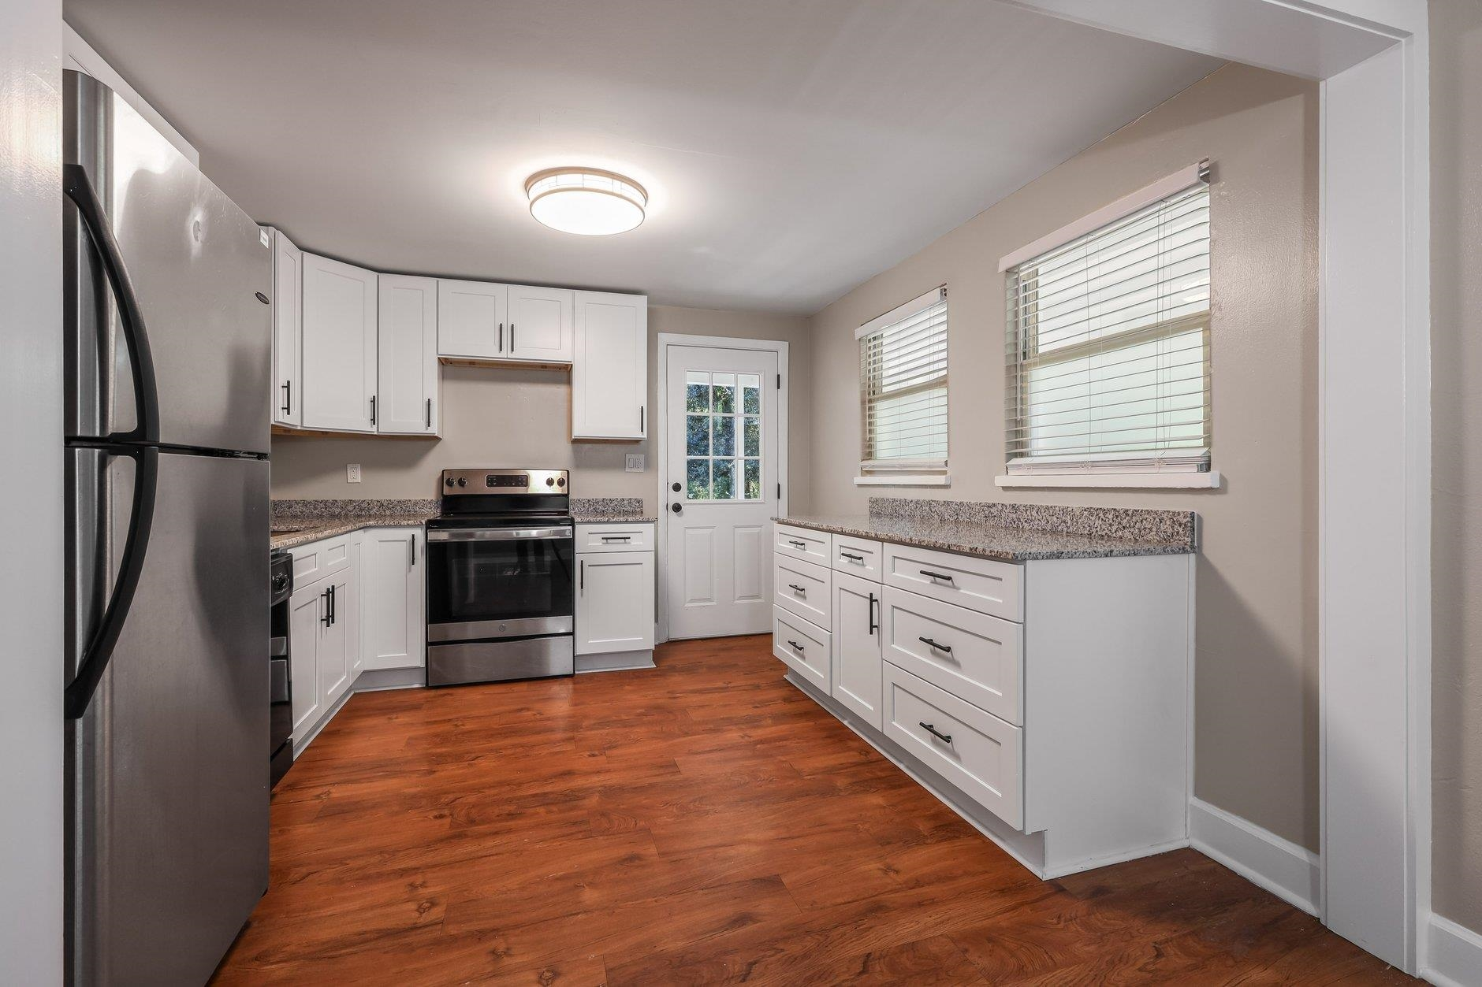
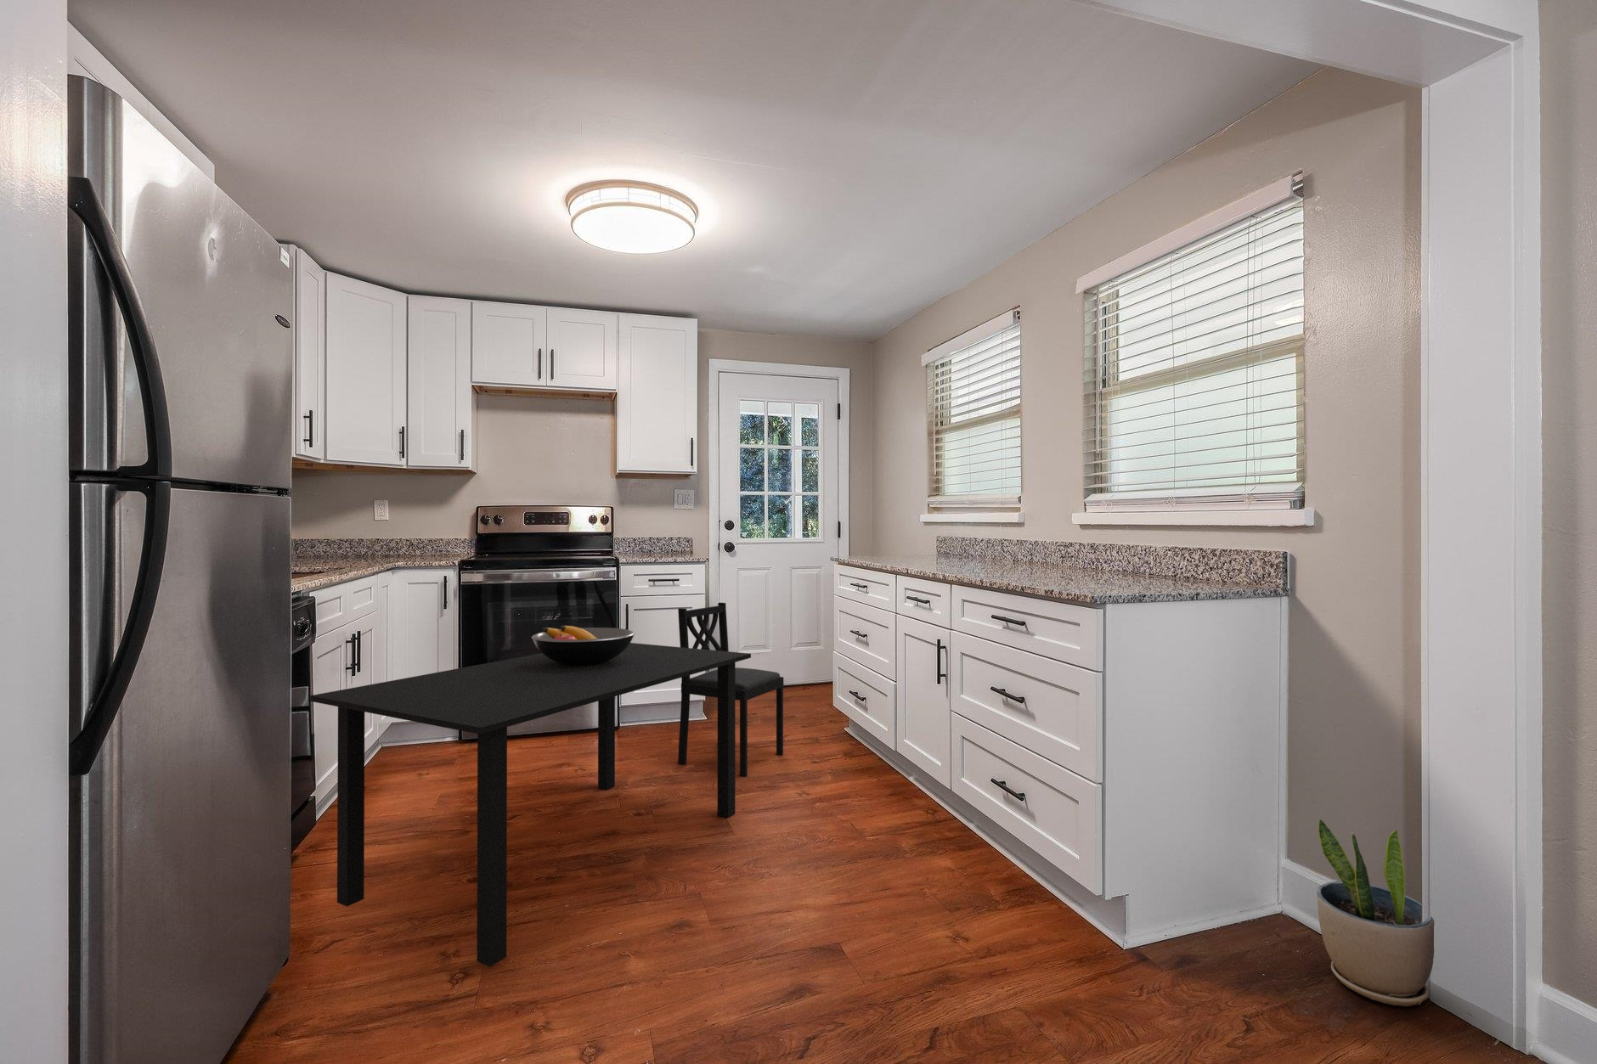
+ fruit bowl (583, 642)
+ potted plant (1373, 899)
+ dining set (614, 721)
